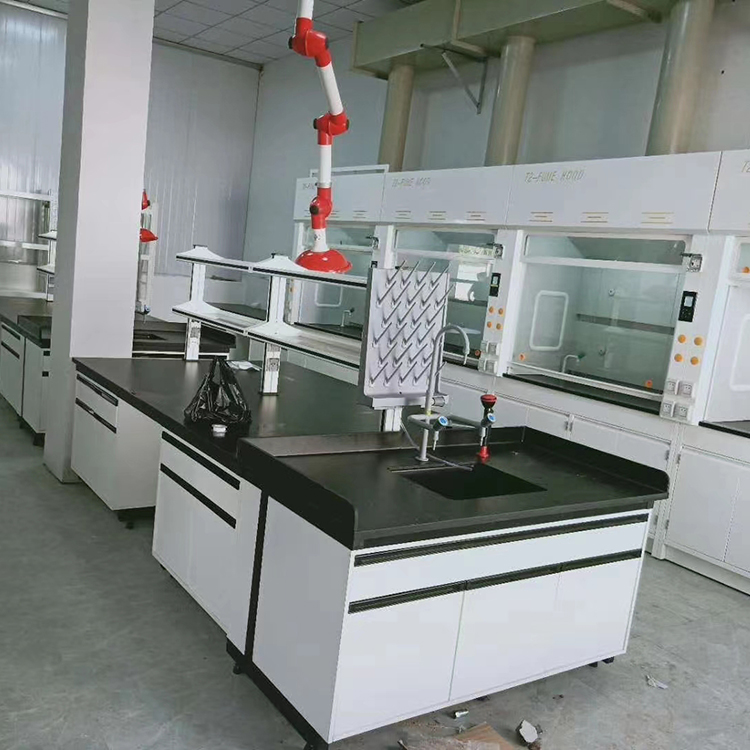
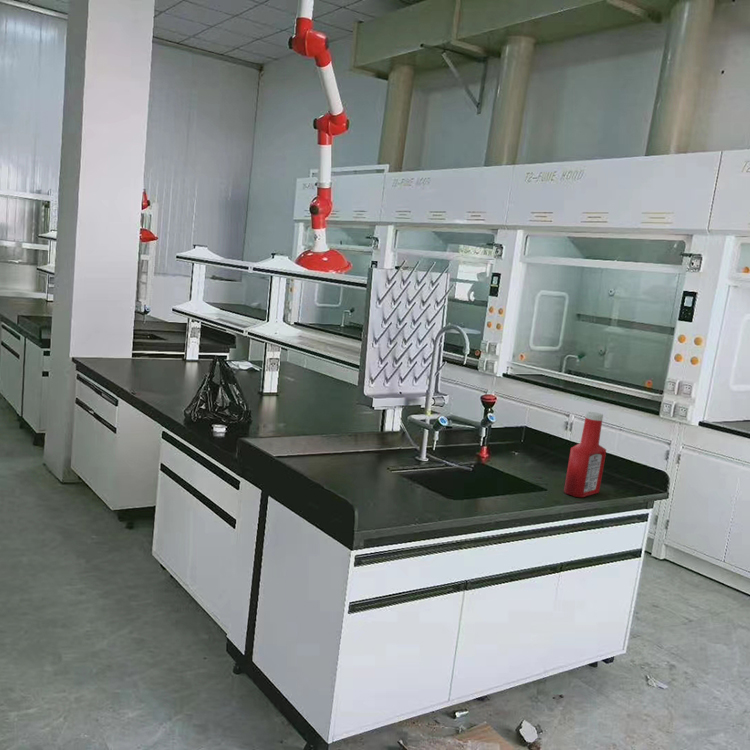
+ soap bottle (588, 453)
